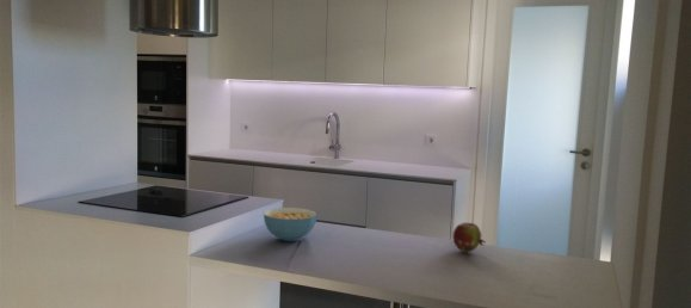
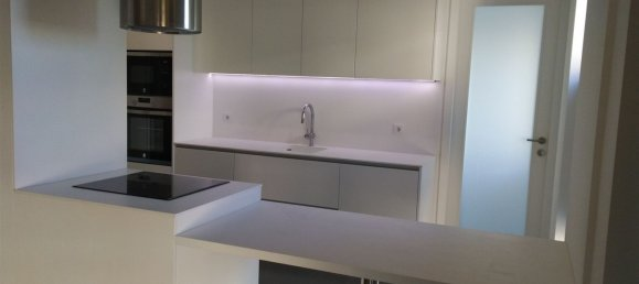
- cereal bowl (289, 226)
- fruit (469, 238)
